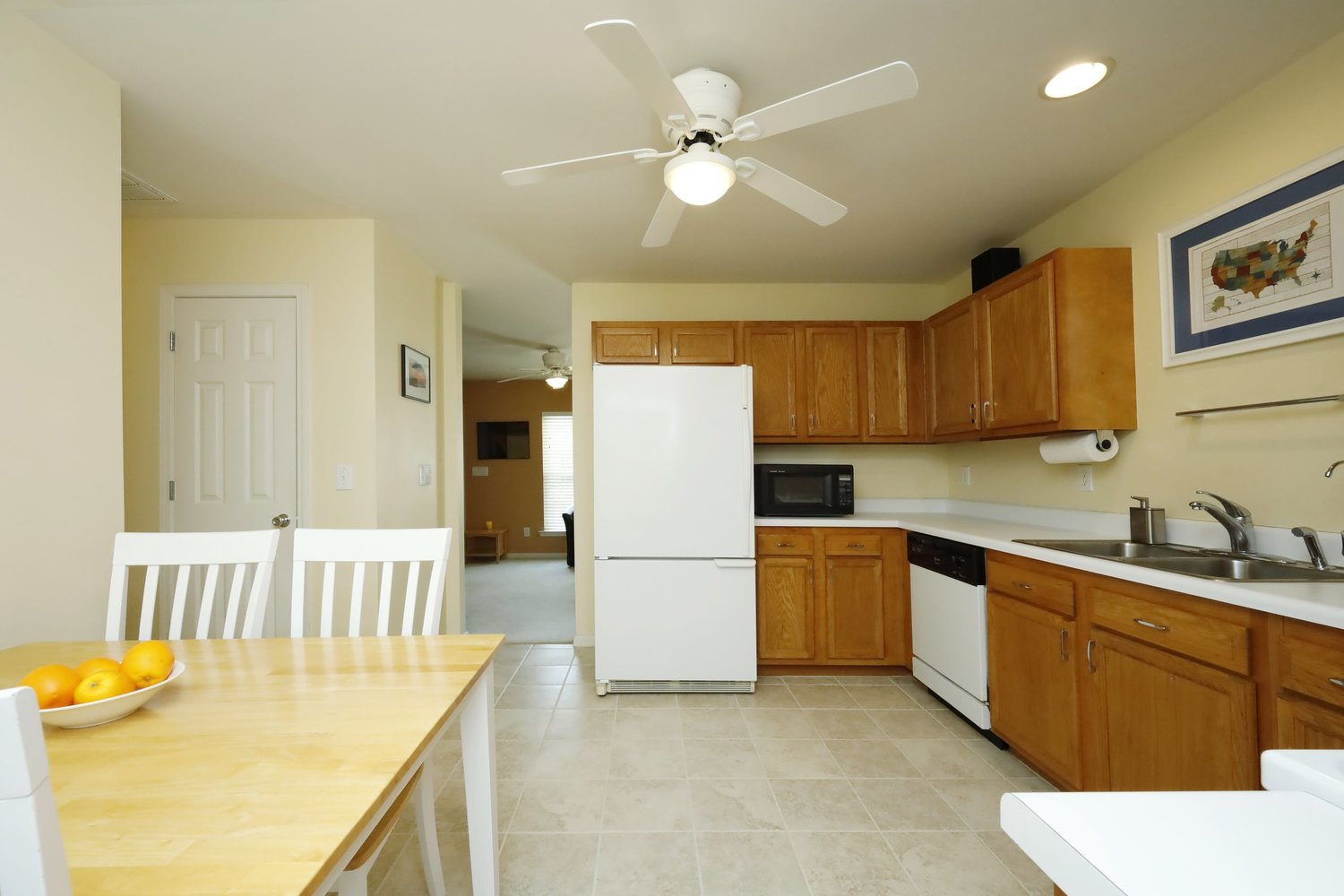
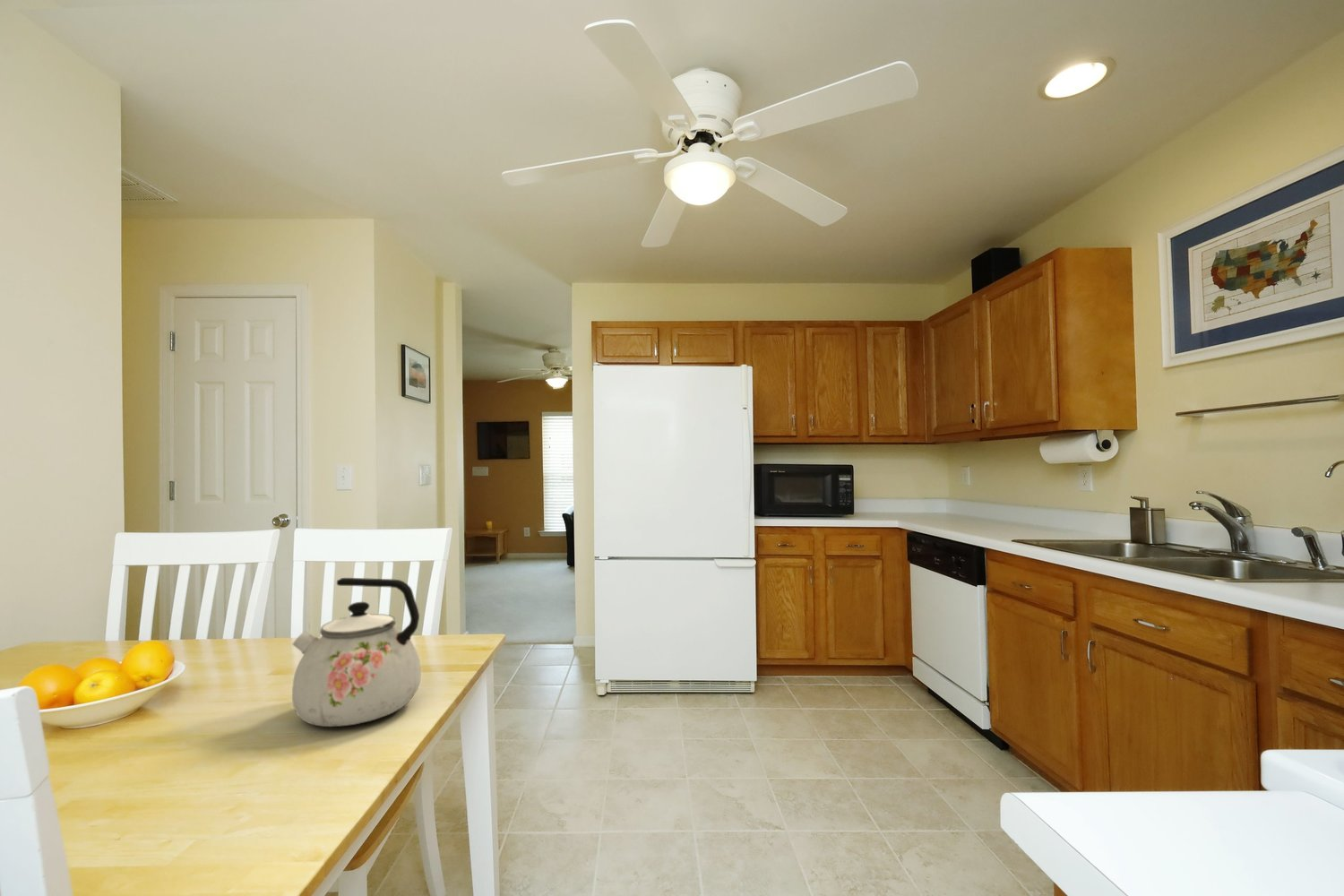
+ kettle (357, 644)
